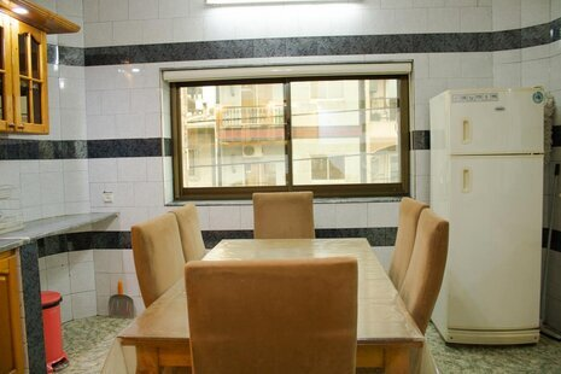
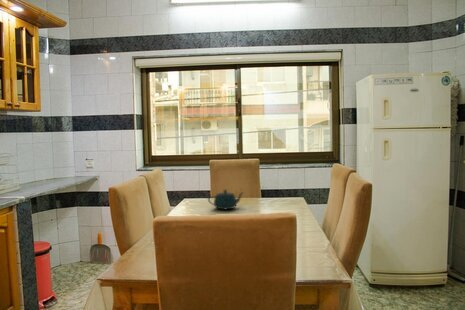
+ teapot (226, 199)
